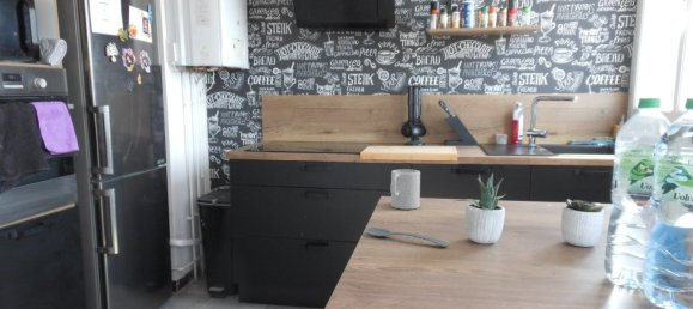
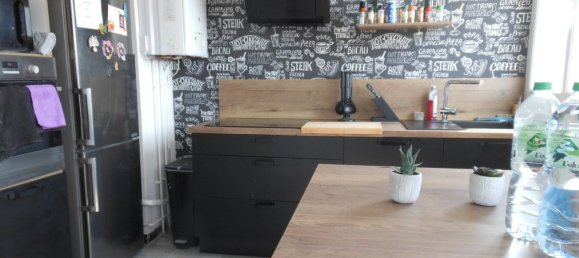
- mug (402, 189)
- spoon (405, 234)
